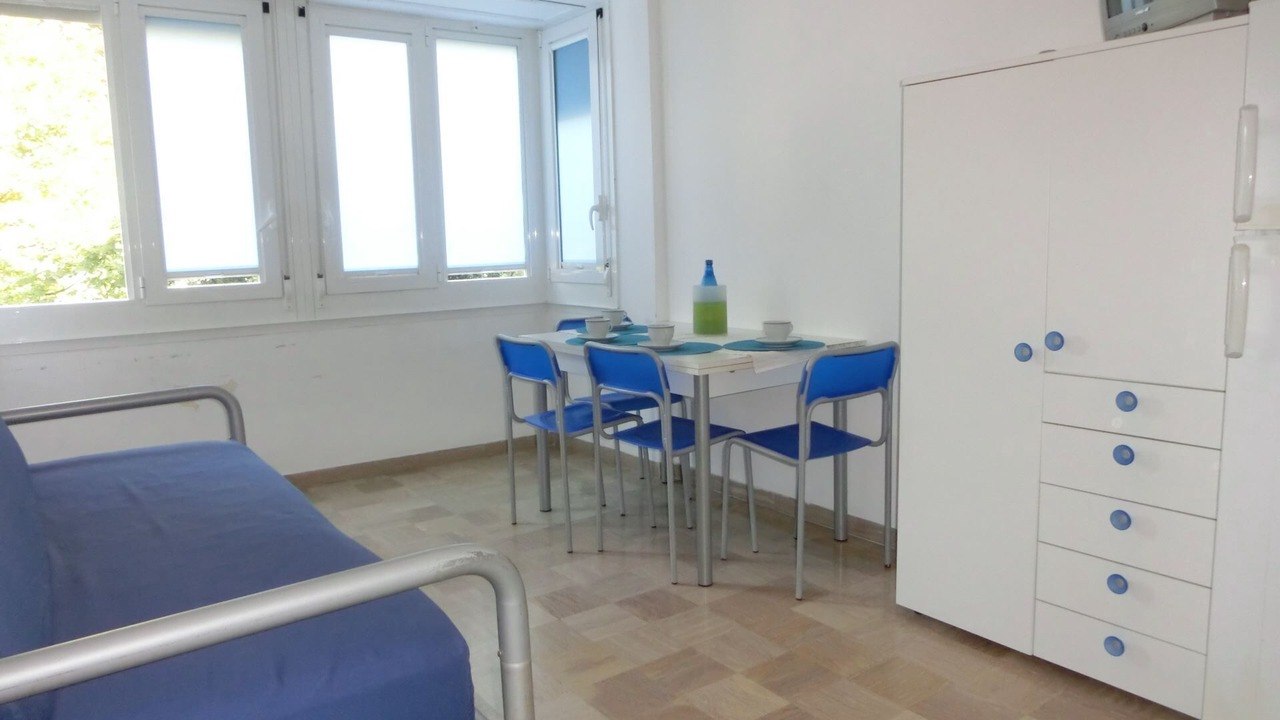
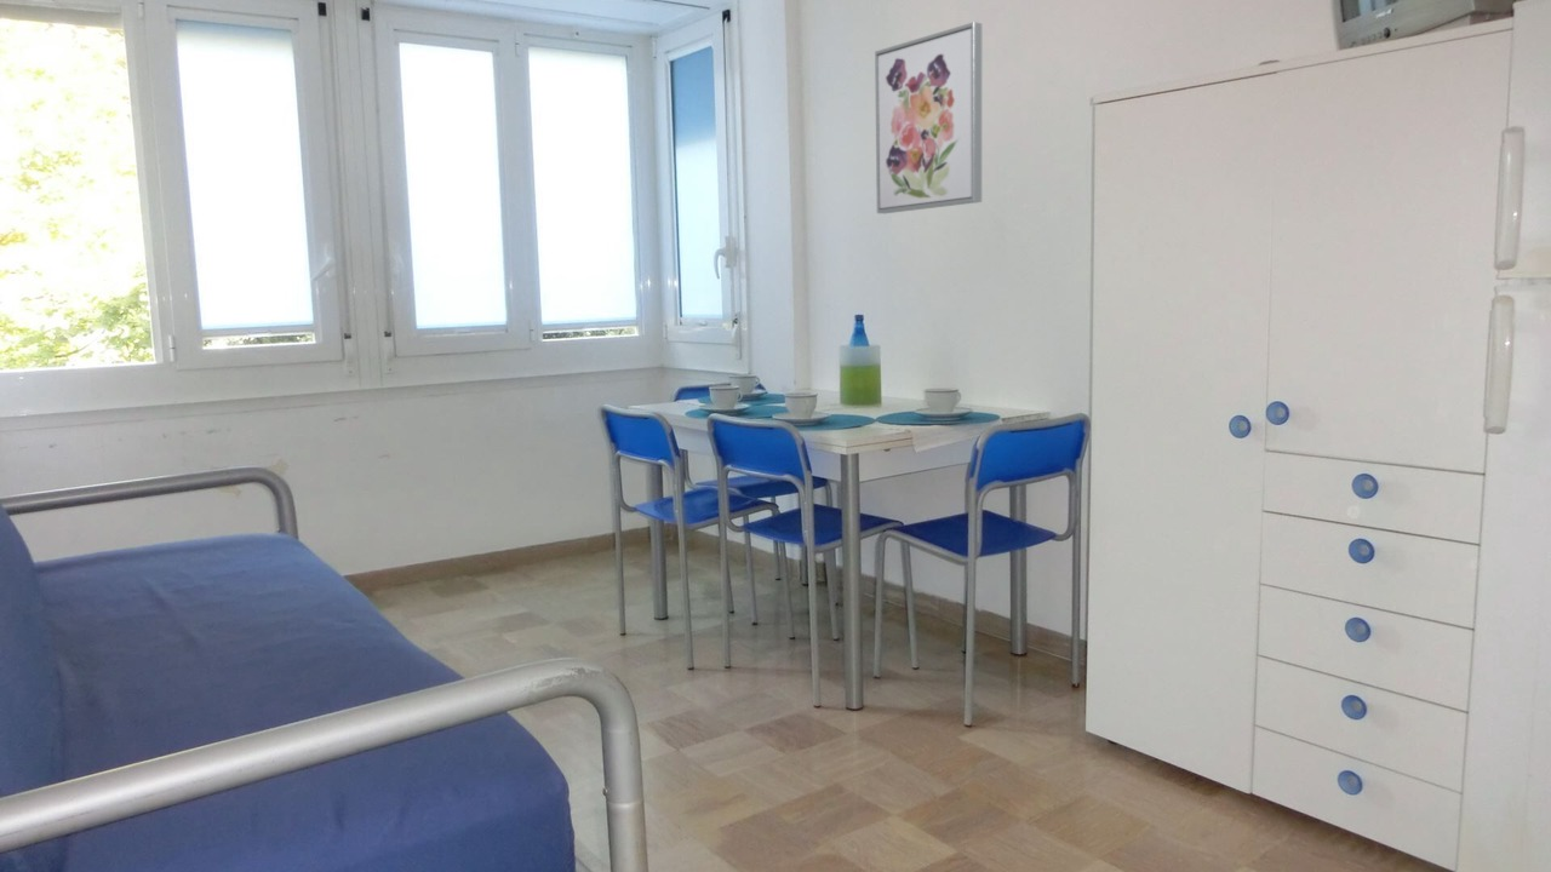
+ wall art (926, 124)
